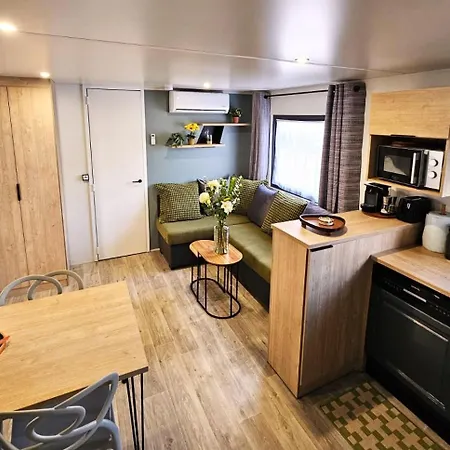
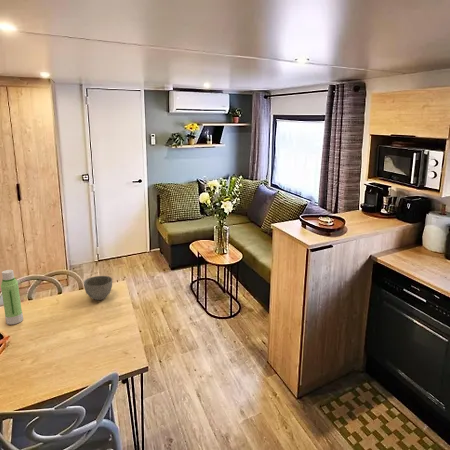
+ water bottle (10, 296)
+ bowl (98, 289)
